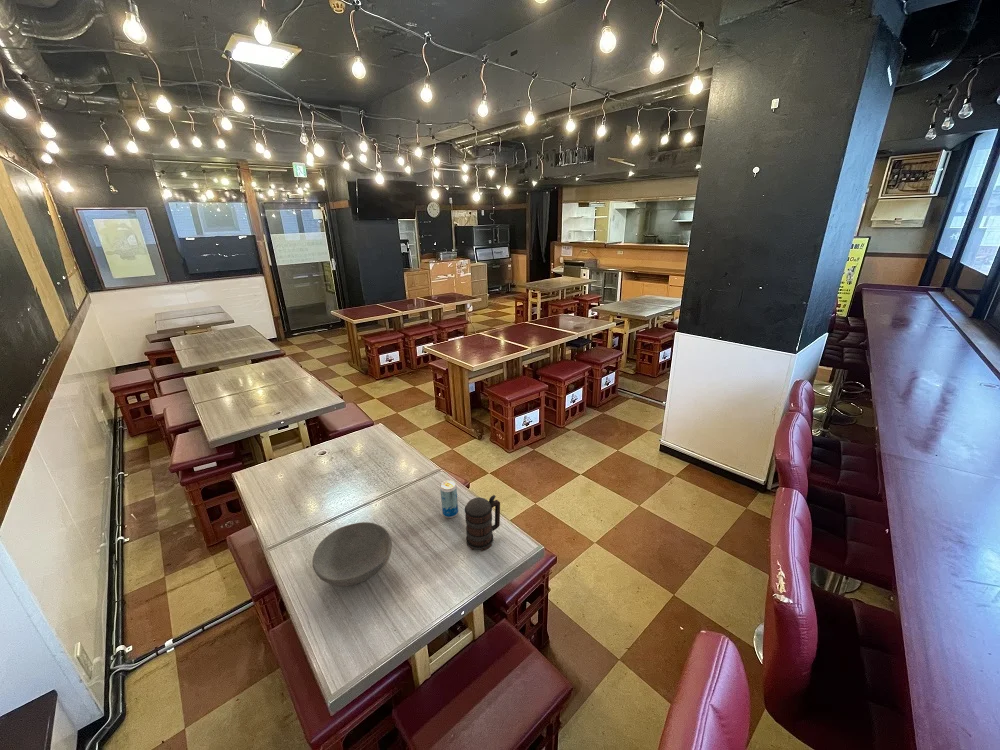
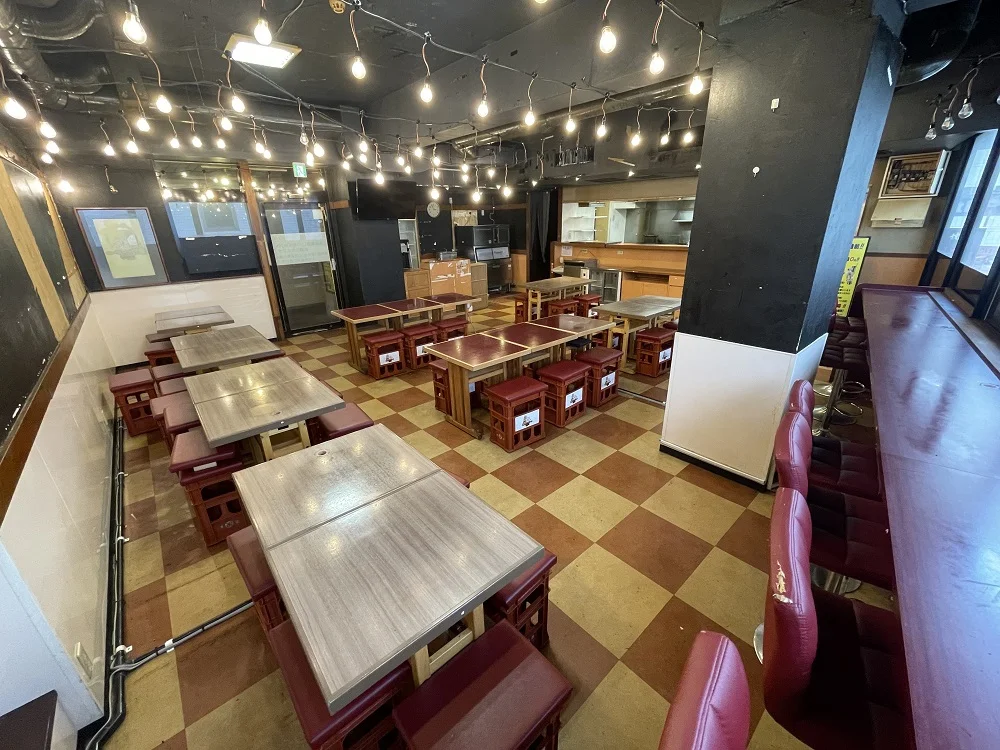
- beer mug (483, 519)
- beverage can (449, 499)
- bowl (355, 558)
